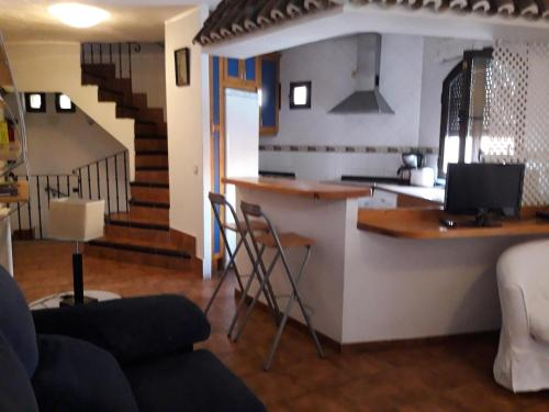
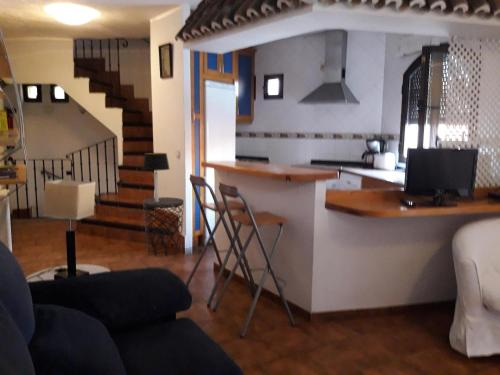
+ side table (164, 225)
+ table lamp (156, 177)
